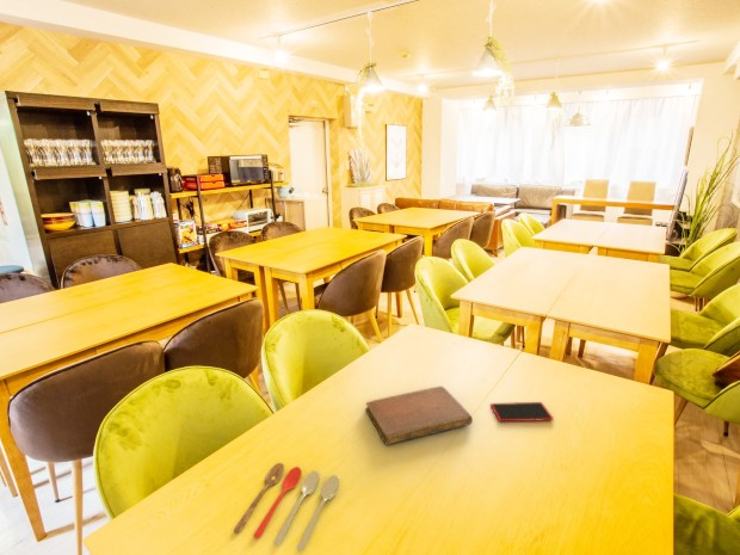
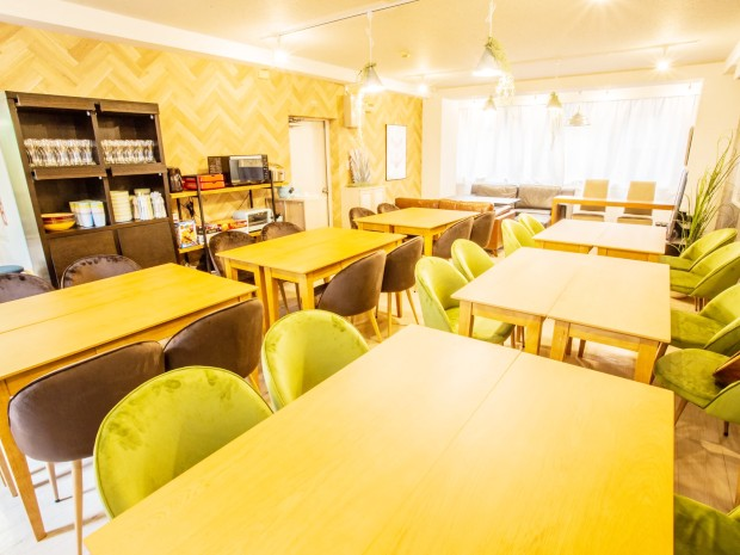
- smartphone (520, 411)
- cooking utensil (295, 505)
- notebook (417, 413)
